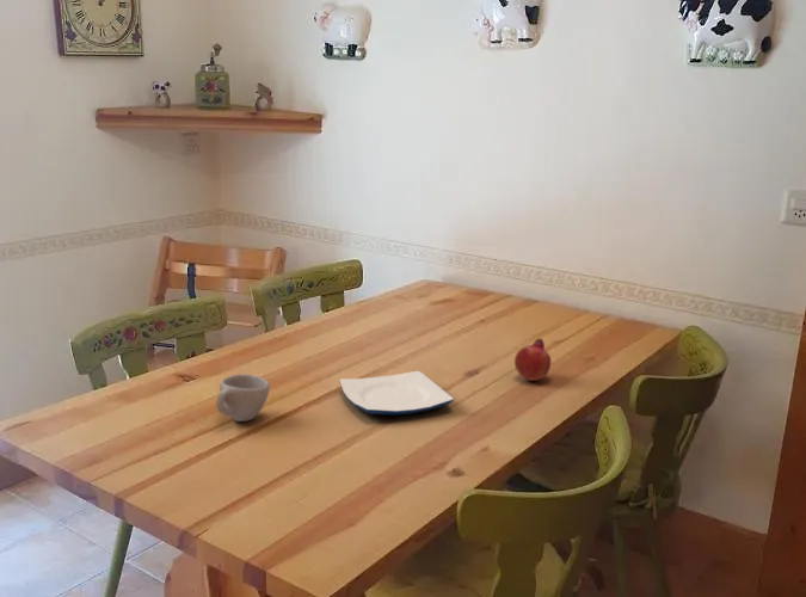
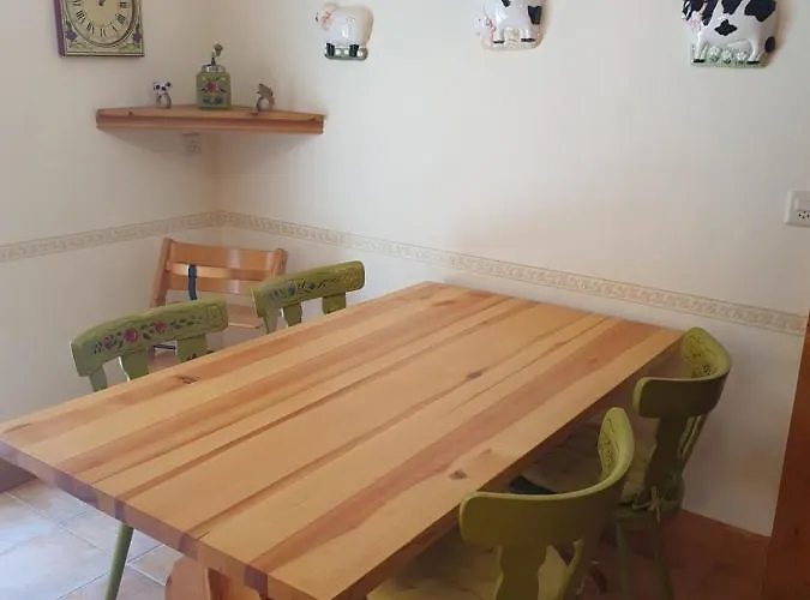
- fruit (533, 359)
- cup (240, 401)
- plate (394, 394)
